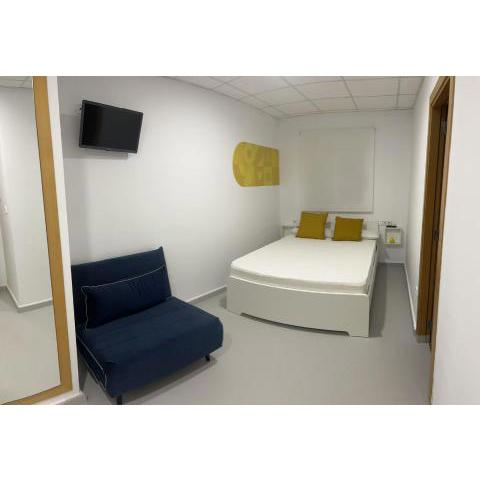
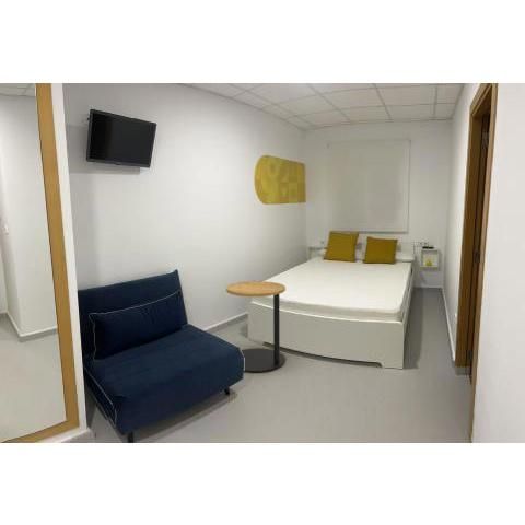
+ side table (273, 324)
